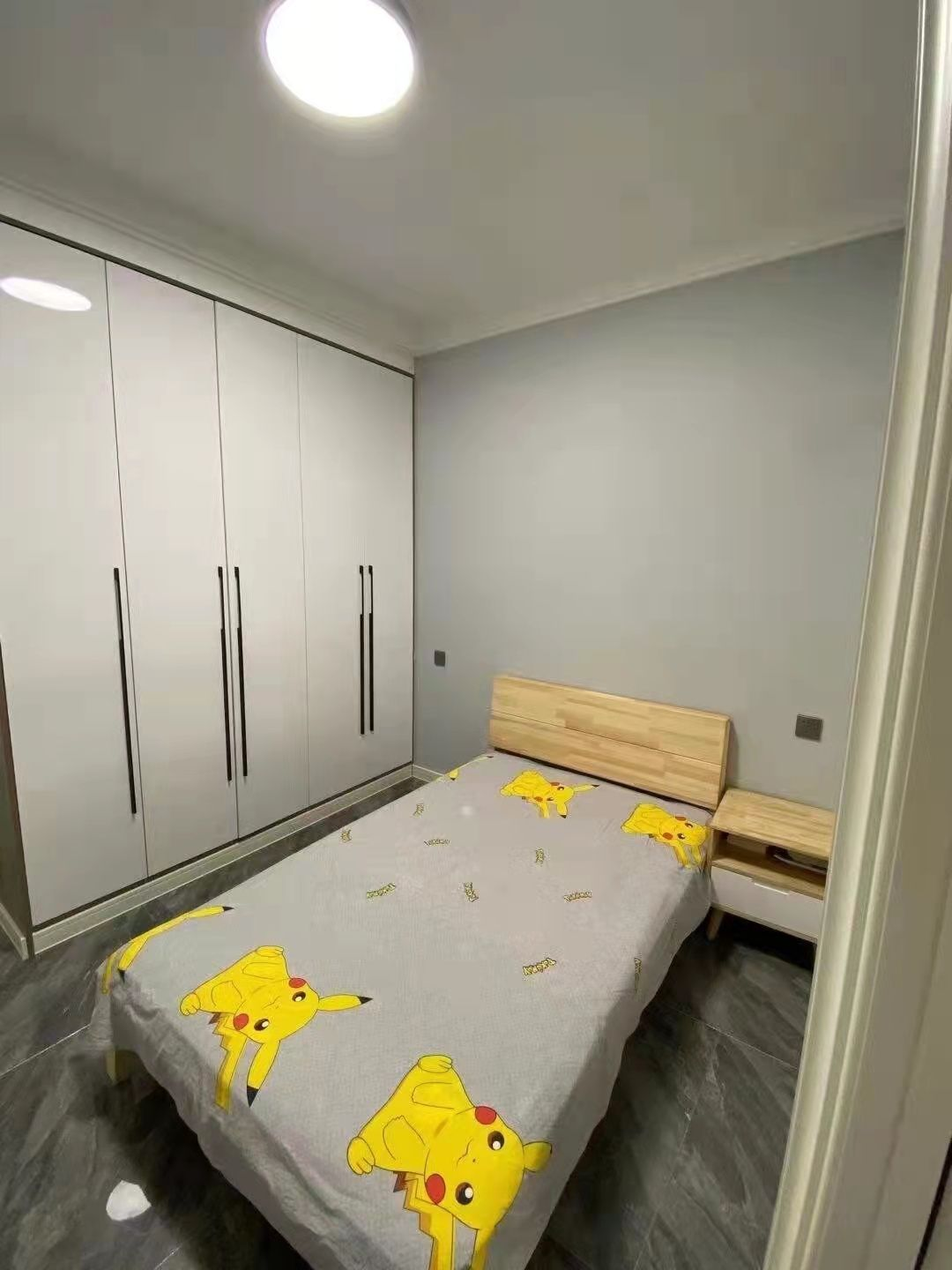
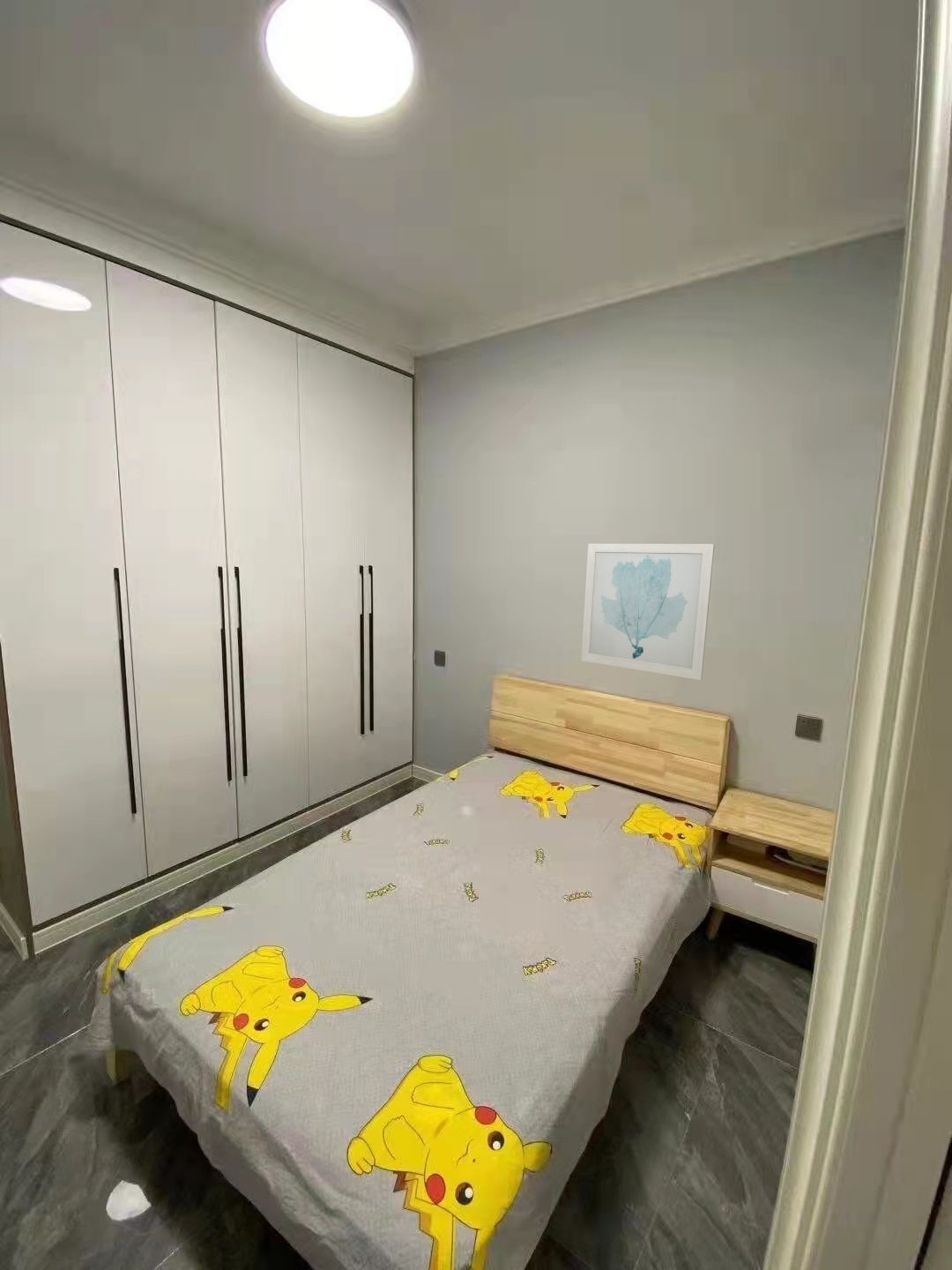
+ wall art (642, 608)
